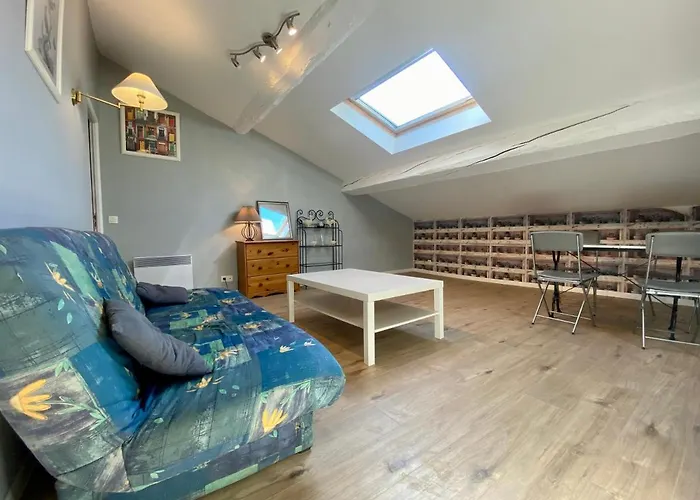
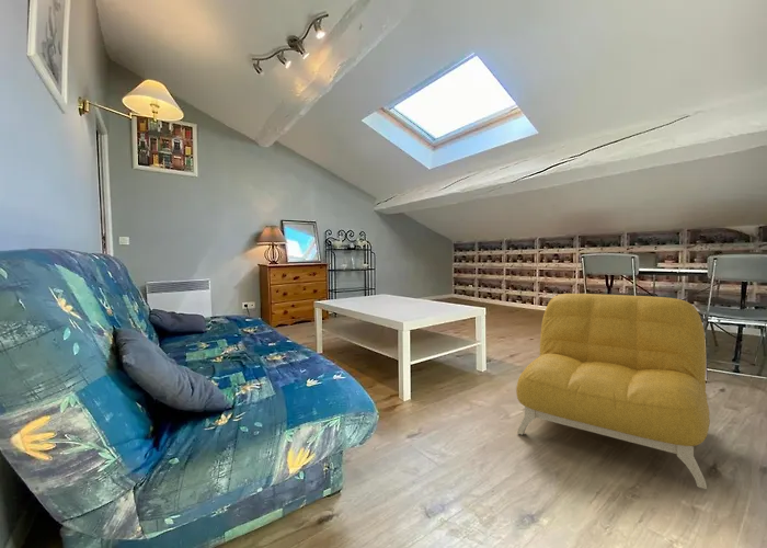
+ armchair (608, 365)
